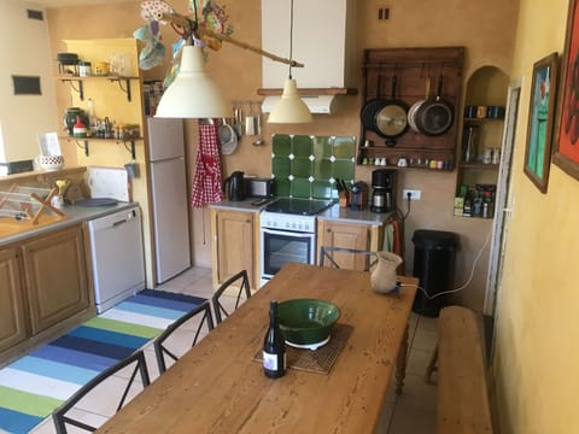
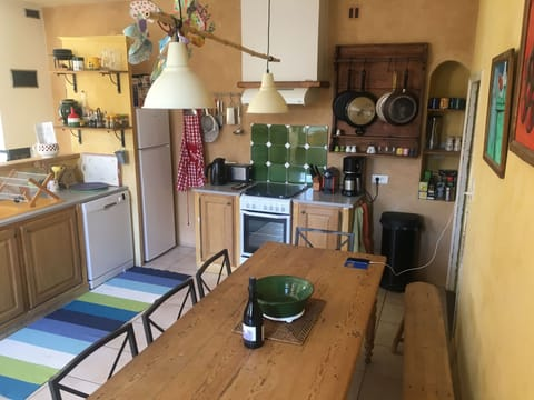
- vase (386, 272)
